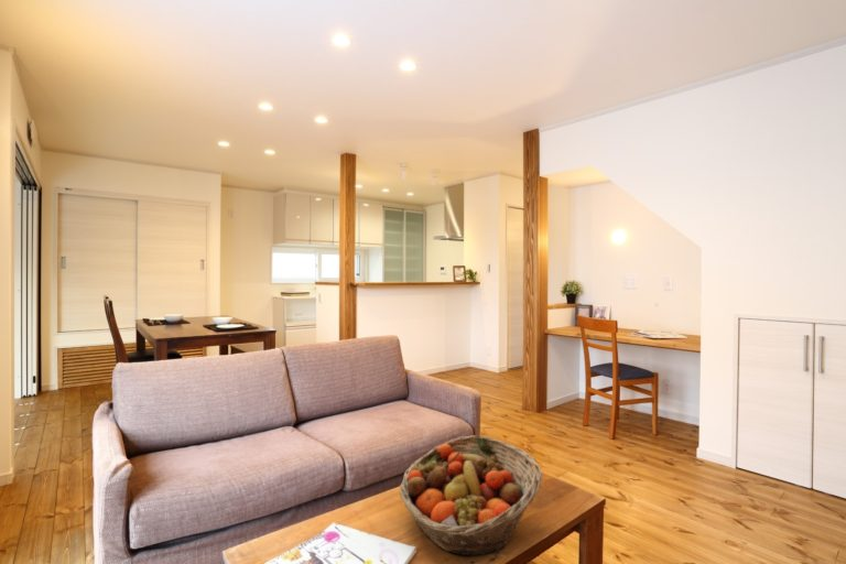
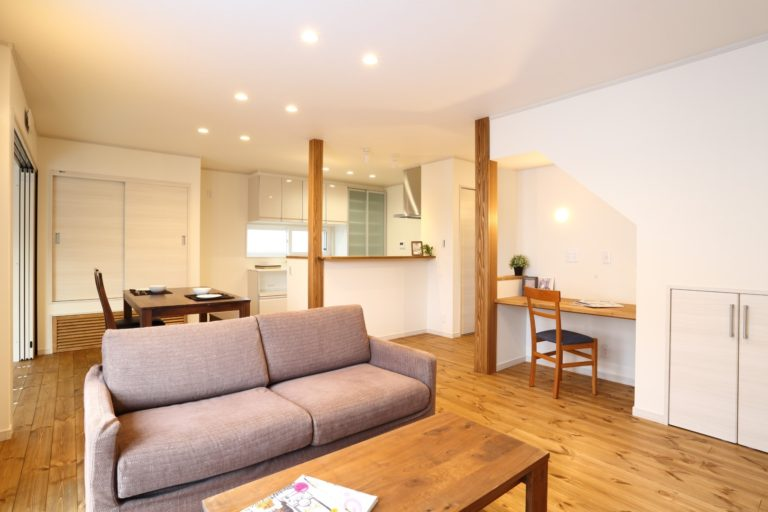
- fruit basket (467, 488)
